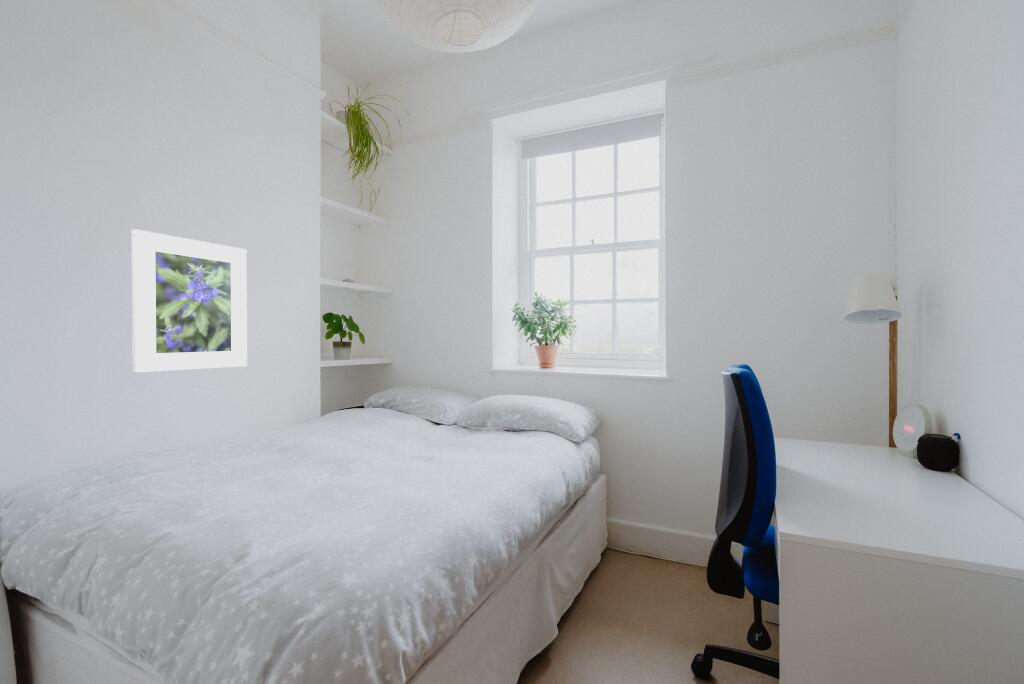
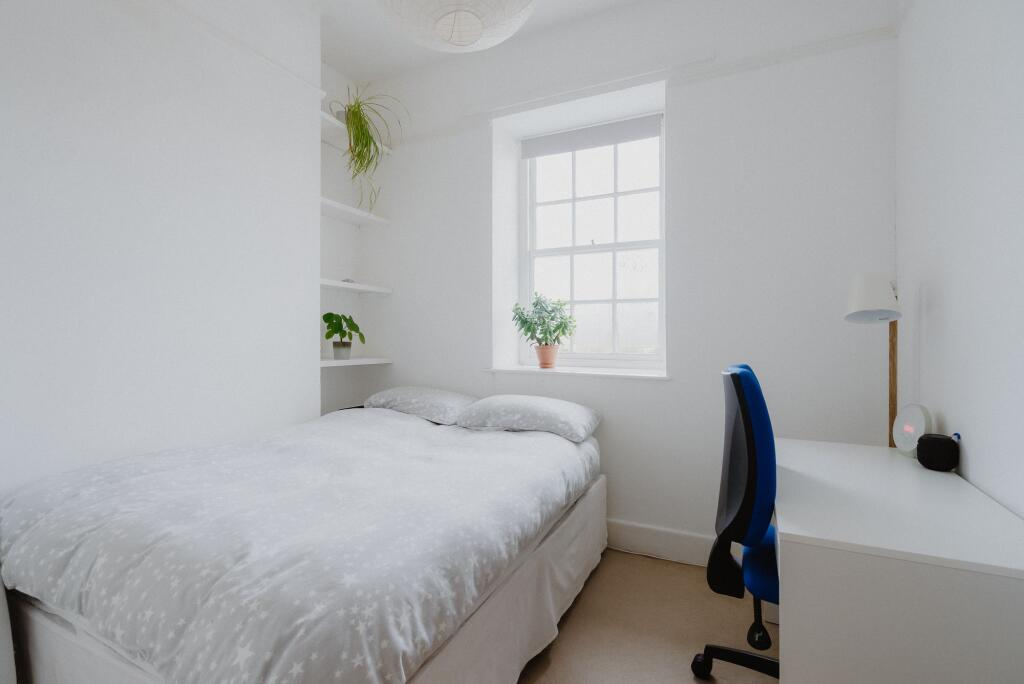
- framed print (195, 304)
